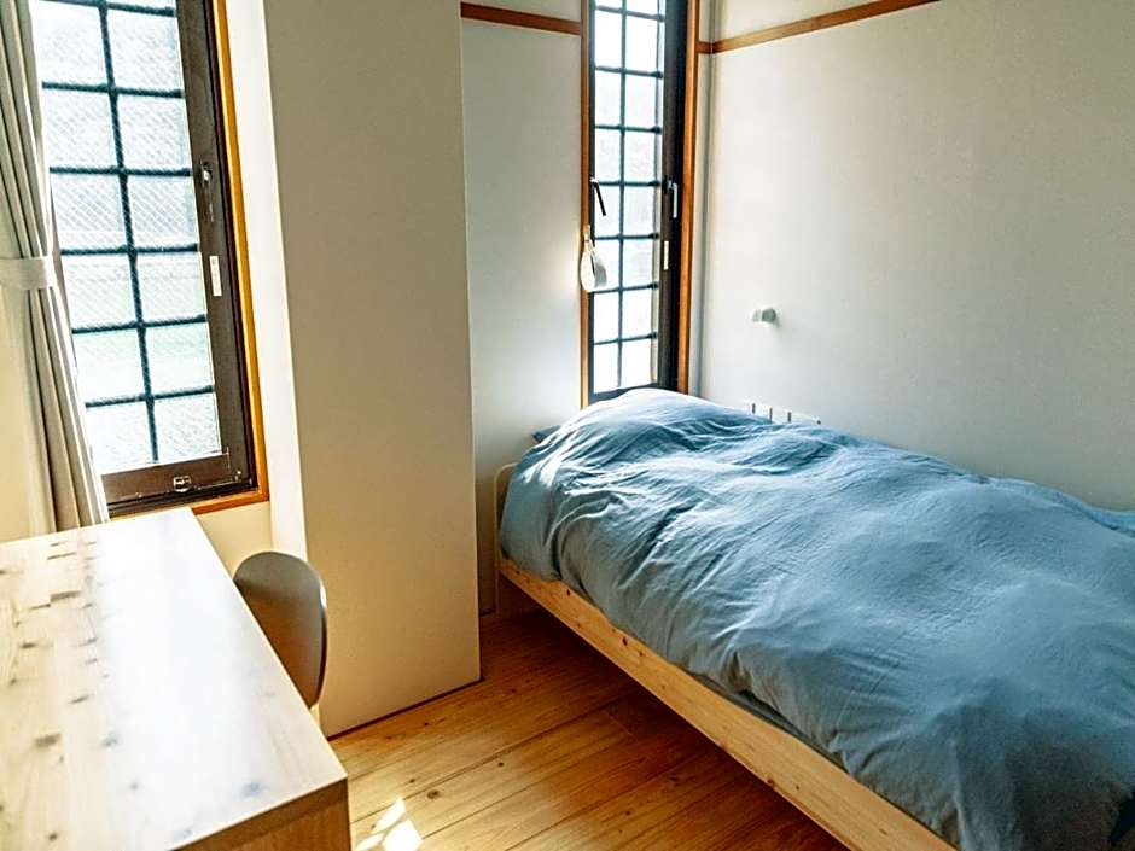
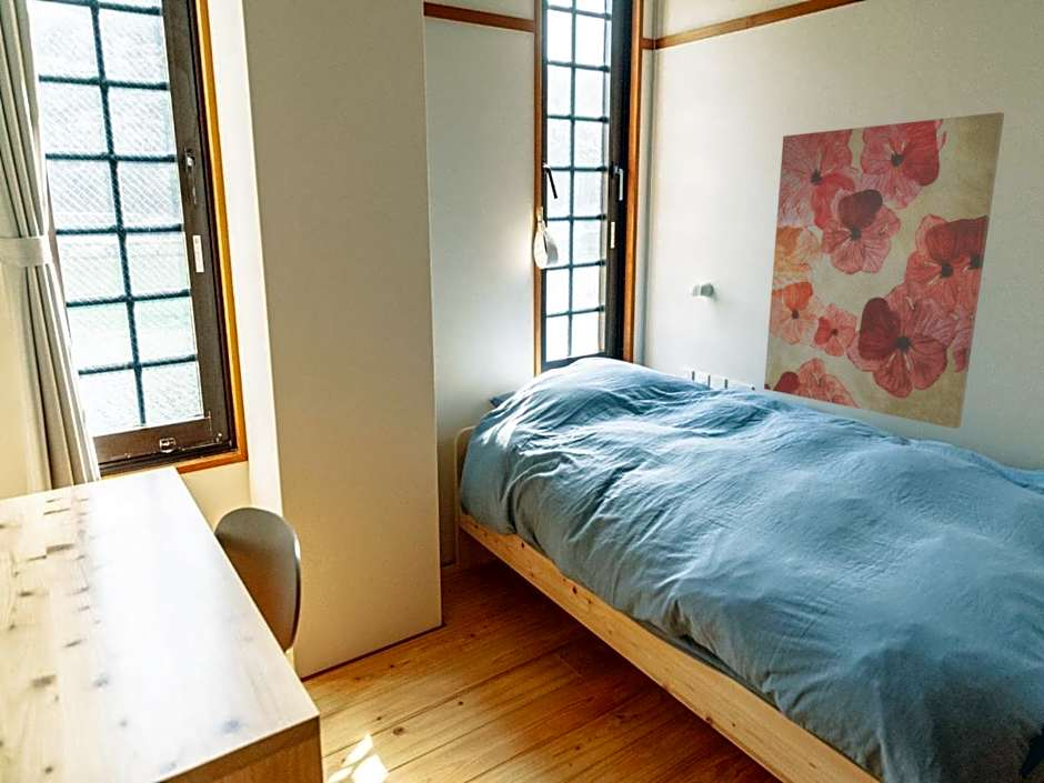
+ wall art (865, 272)
